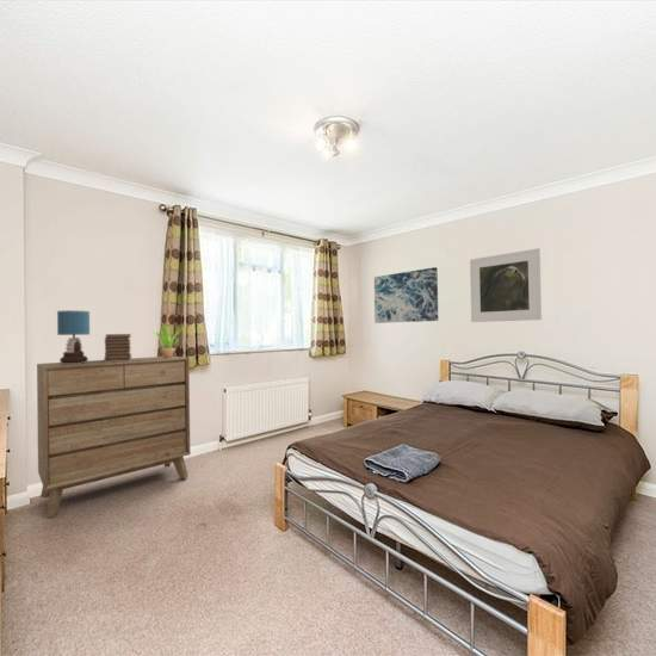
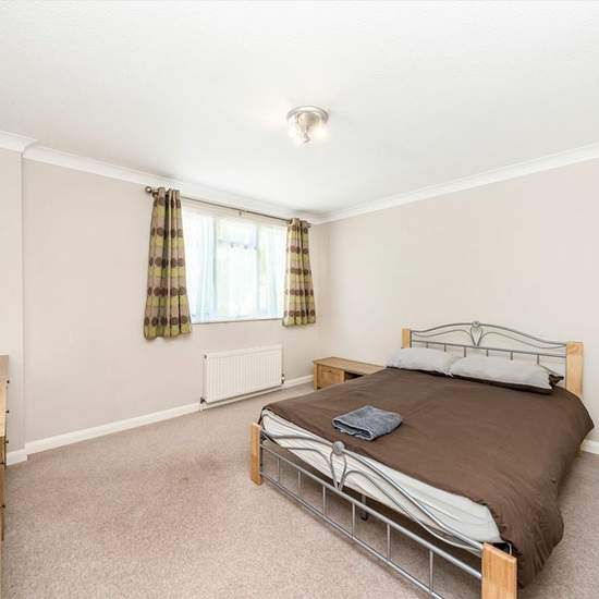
- dresser (118, 423)
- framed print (503, 287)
- wall art (403, 297)
- table lamp (74, 336)
- potted plant (166, 340)
- book stack (118, 347)
